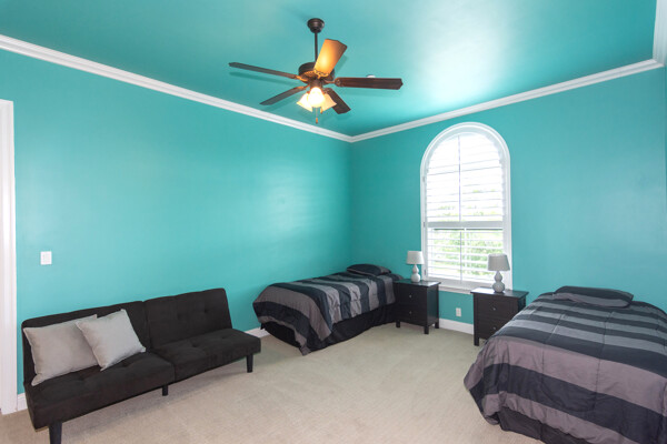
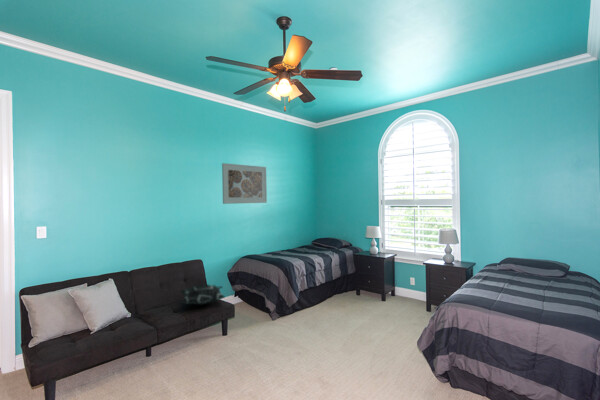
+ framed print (245, 184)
+ decorative pillow (203, 293)
